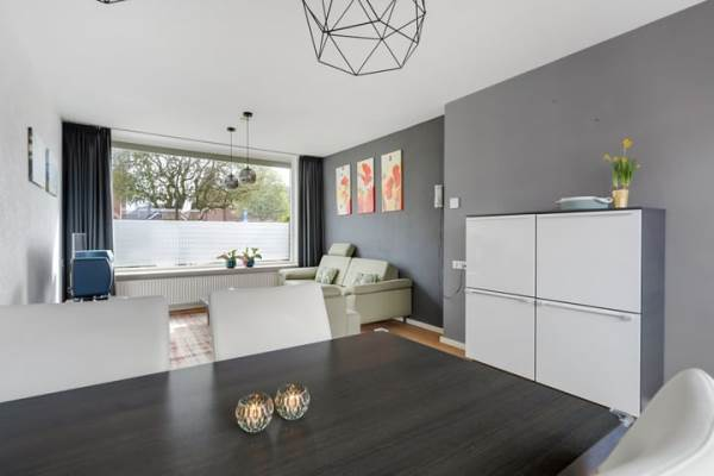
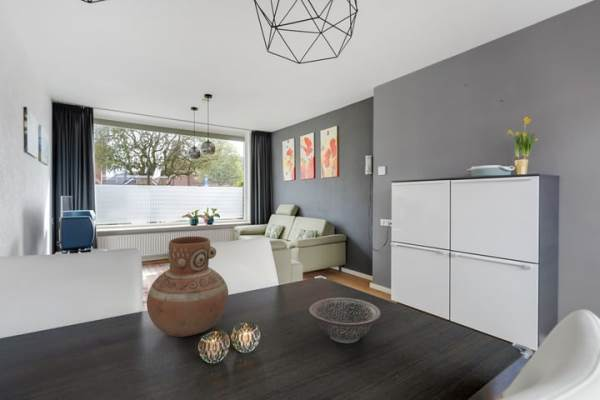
+ vase (189, 283)
+ decorative bowl (344, 322)
